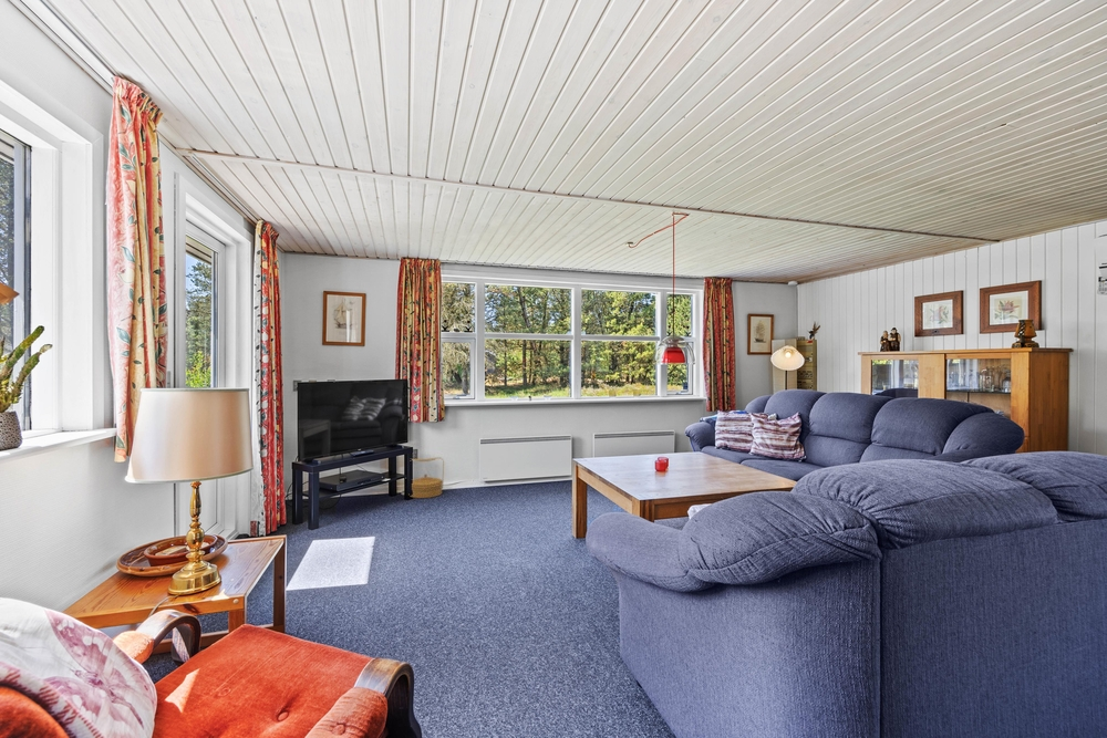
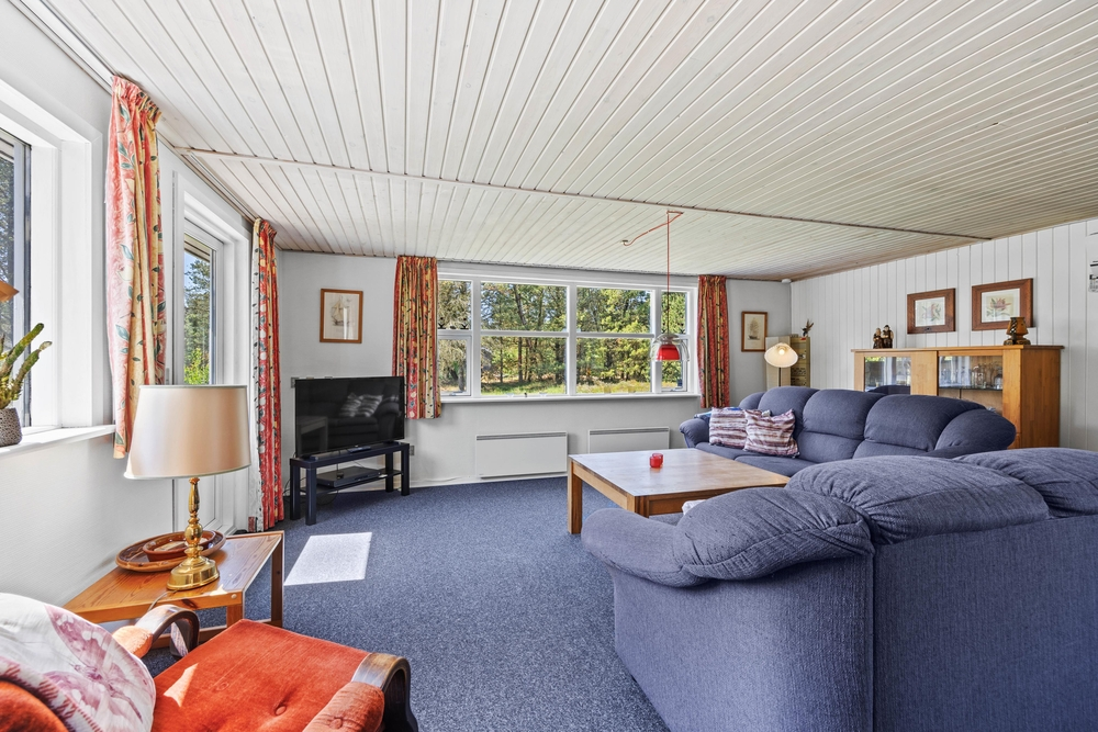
- basket (425, 476)
